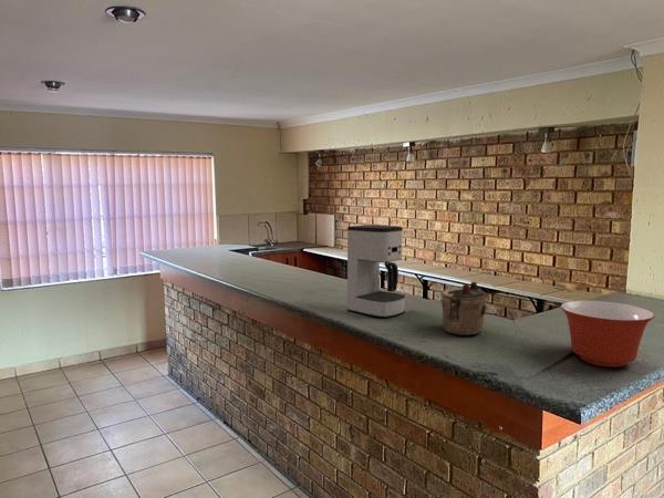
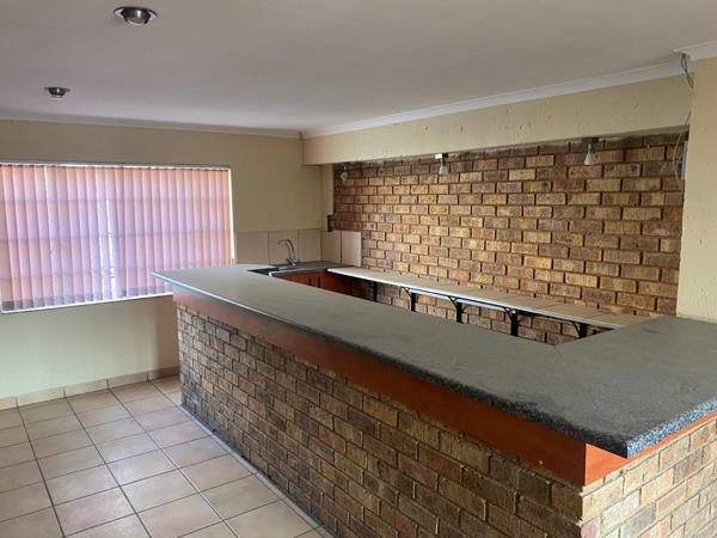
- coffee maker (378, 268)
- teapot (464, 307)
- mixing bowl (603, 334)
